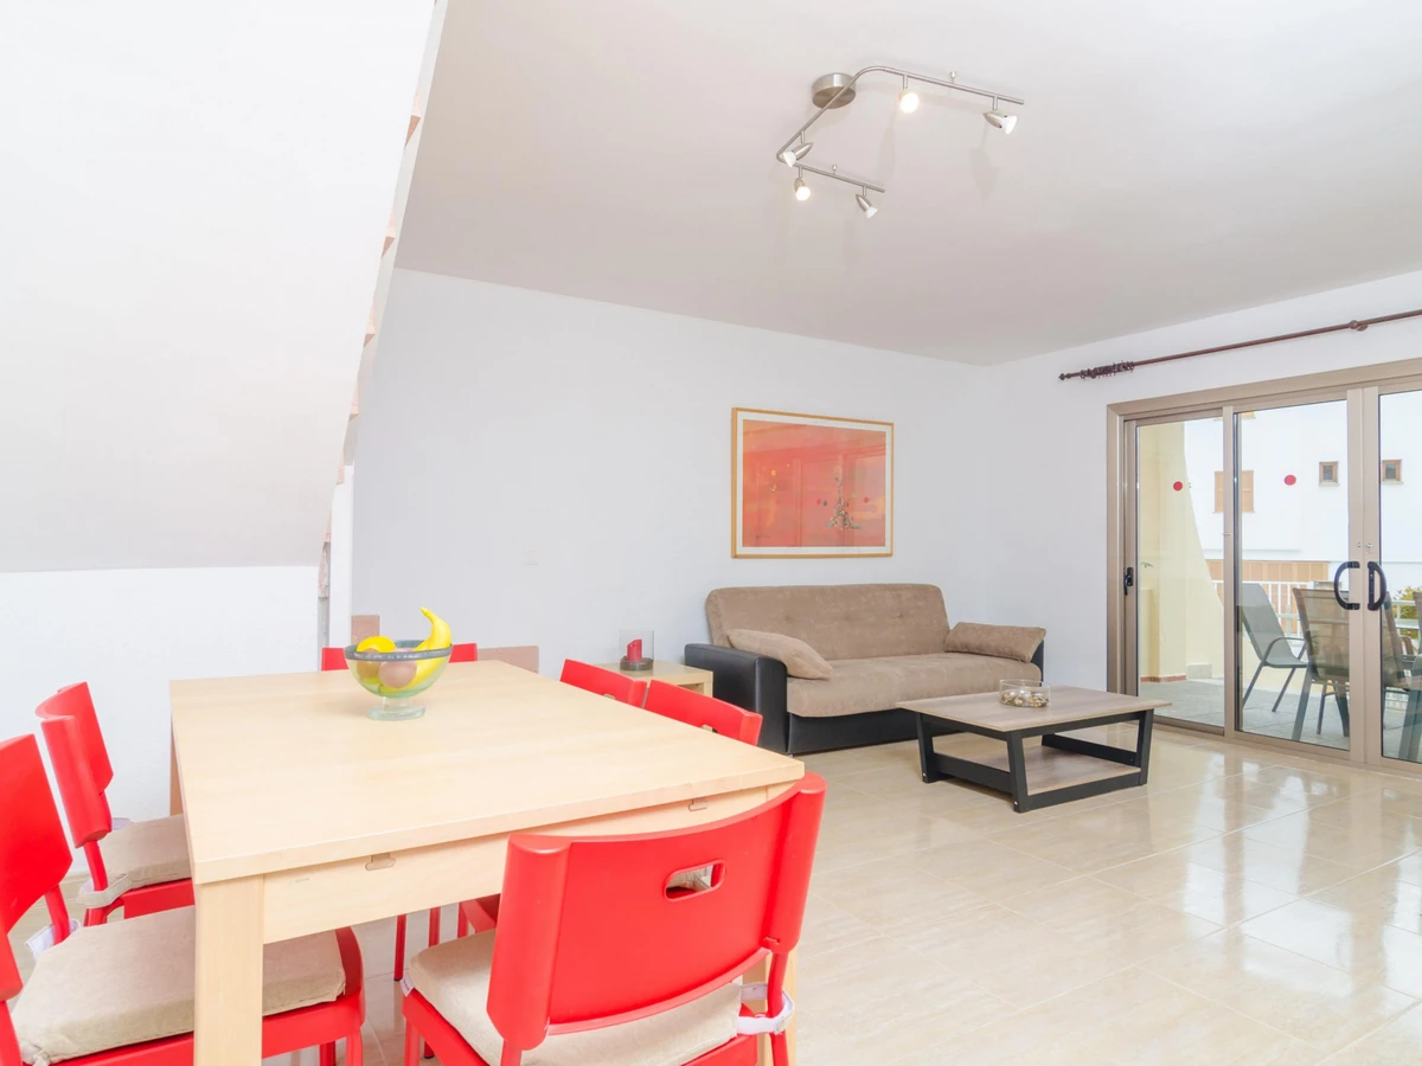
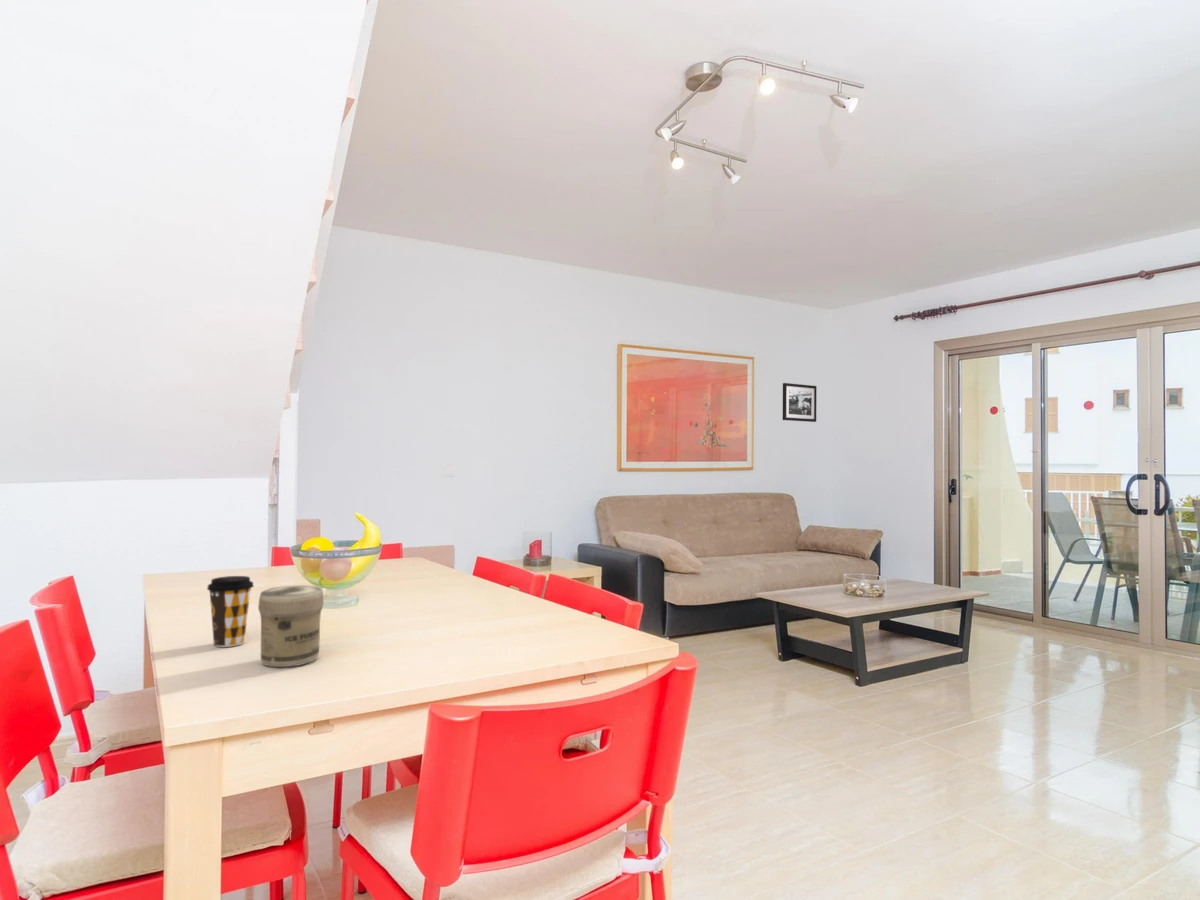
+ picture frame (799, 402)
+ jar (291, 625)
+ coffee cup (230, 610)
